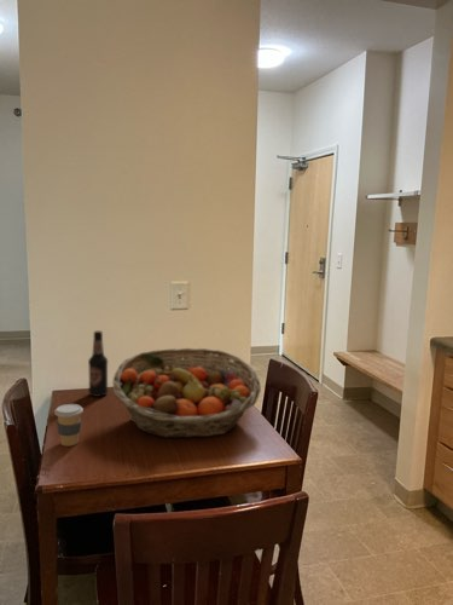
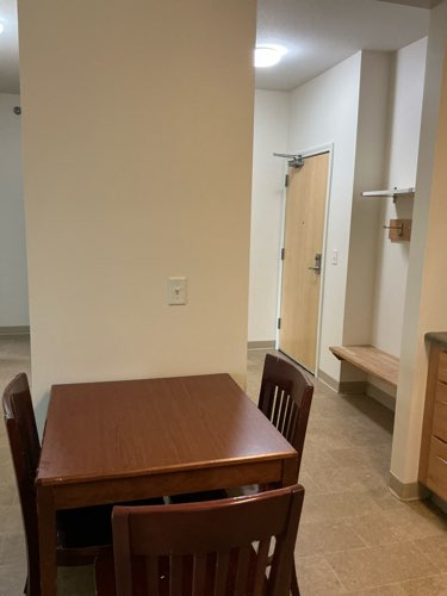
- fruit basket (186, 390)
- coffee cup (69, 425)
- bottle (98, 363)
